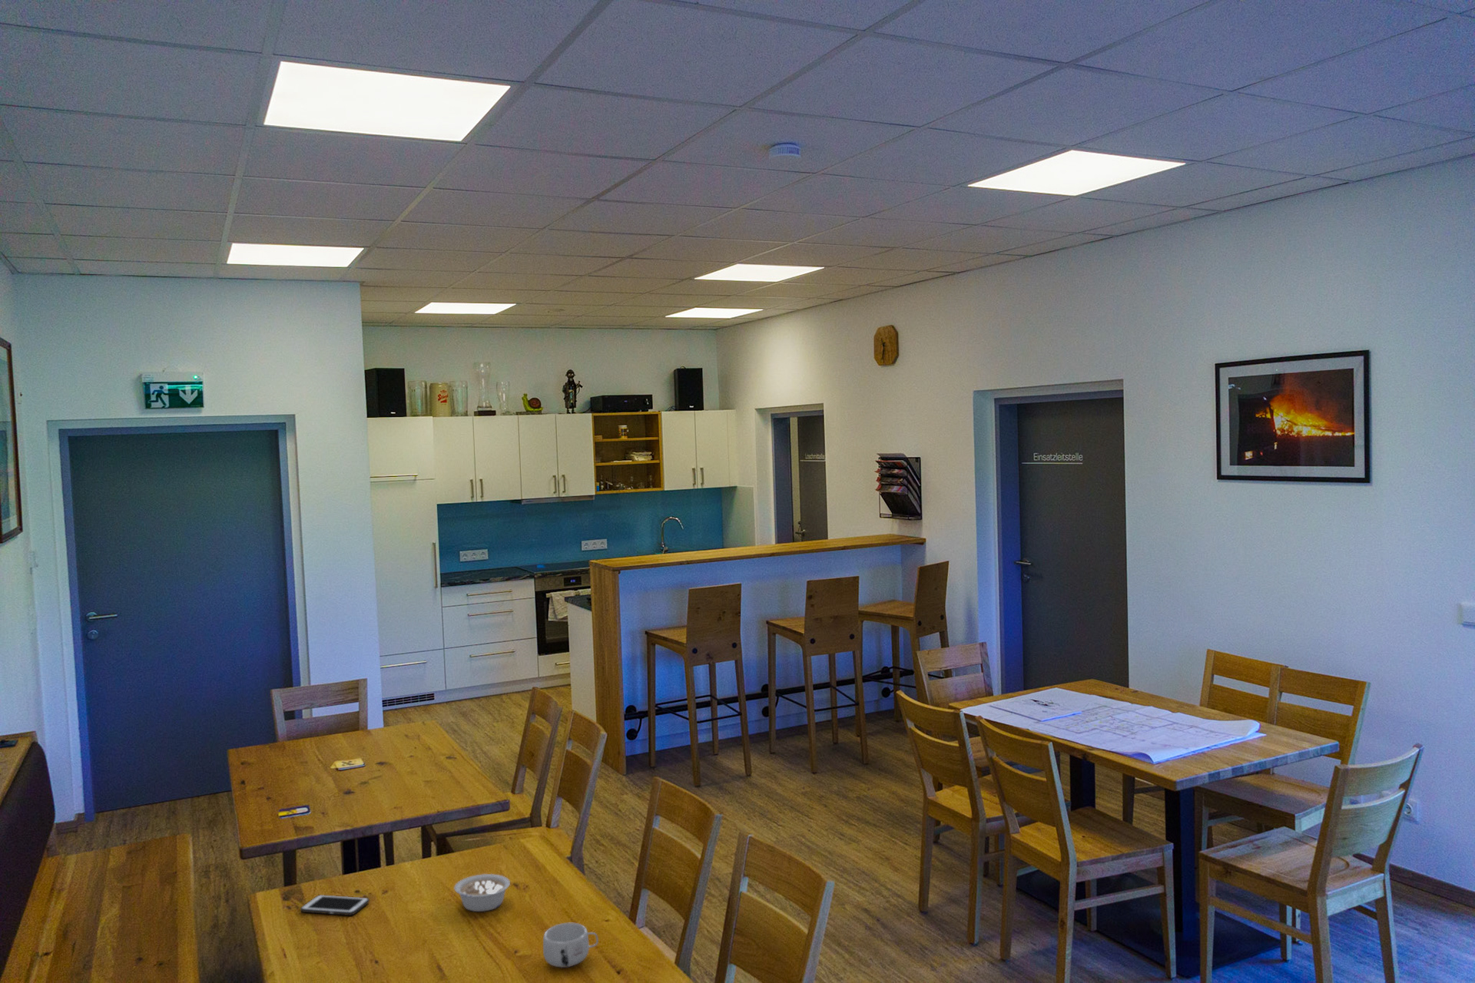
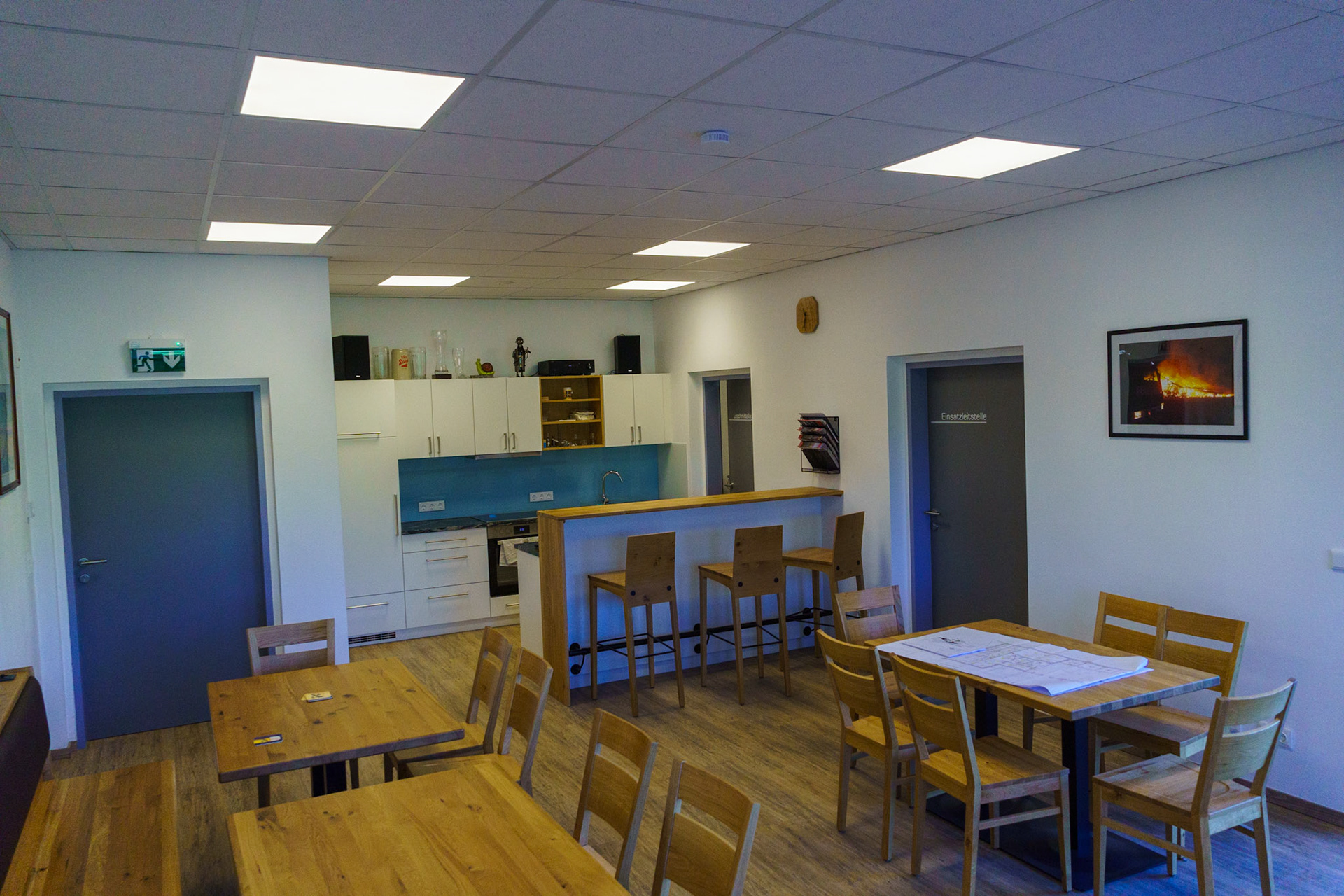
- mug (571, 946)
- cell phone (335, 905)
- legume (484, 892)
